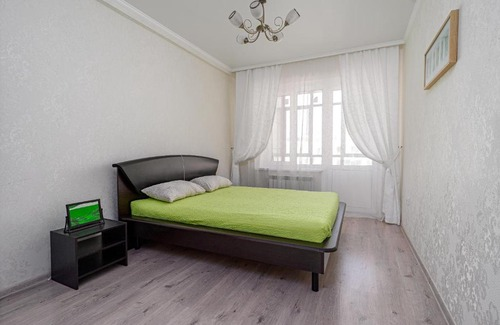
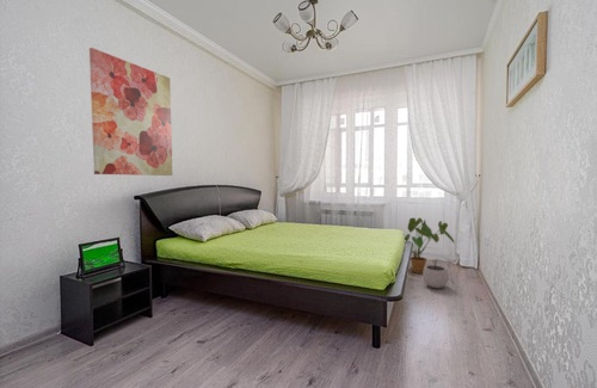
+ plant pot (435, 272)
+ house plant (421, 244)
+ wall art (136, 119)
